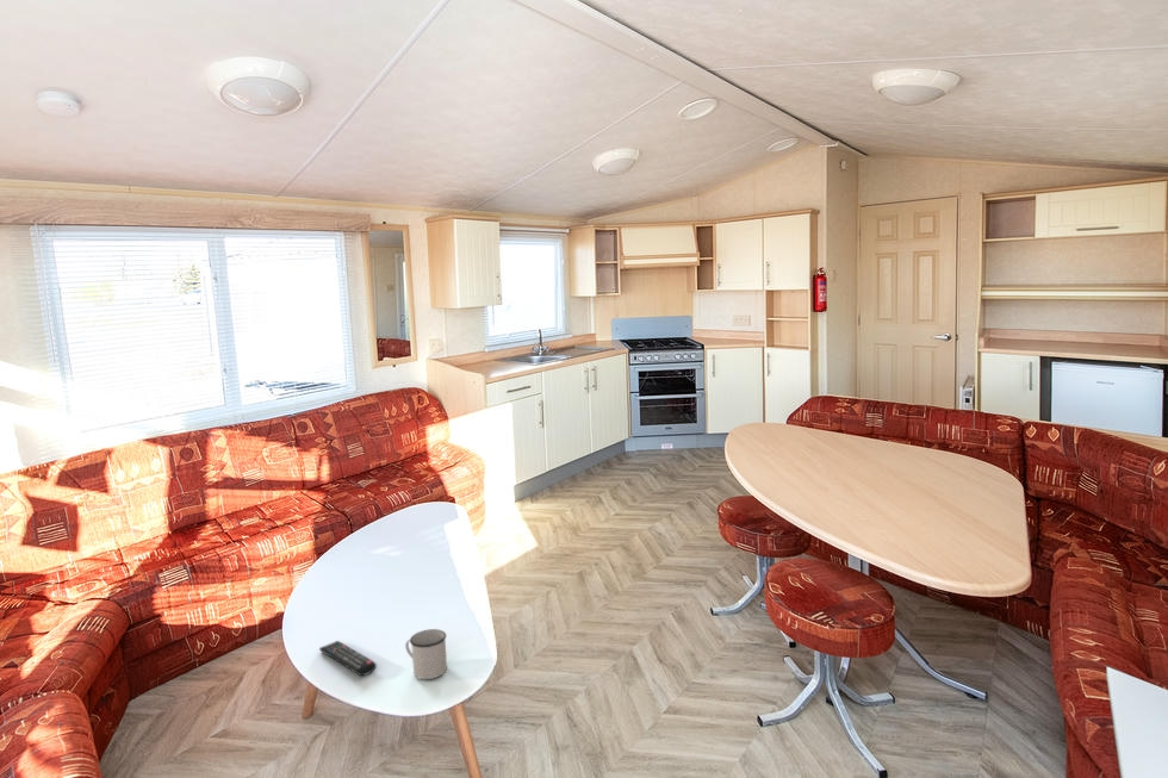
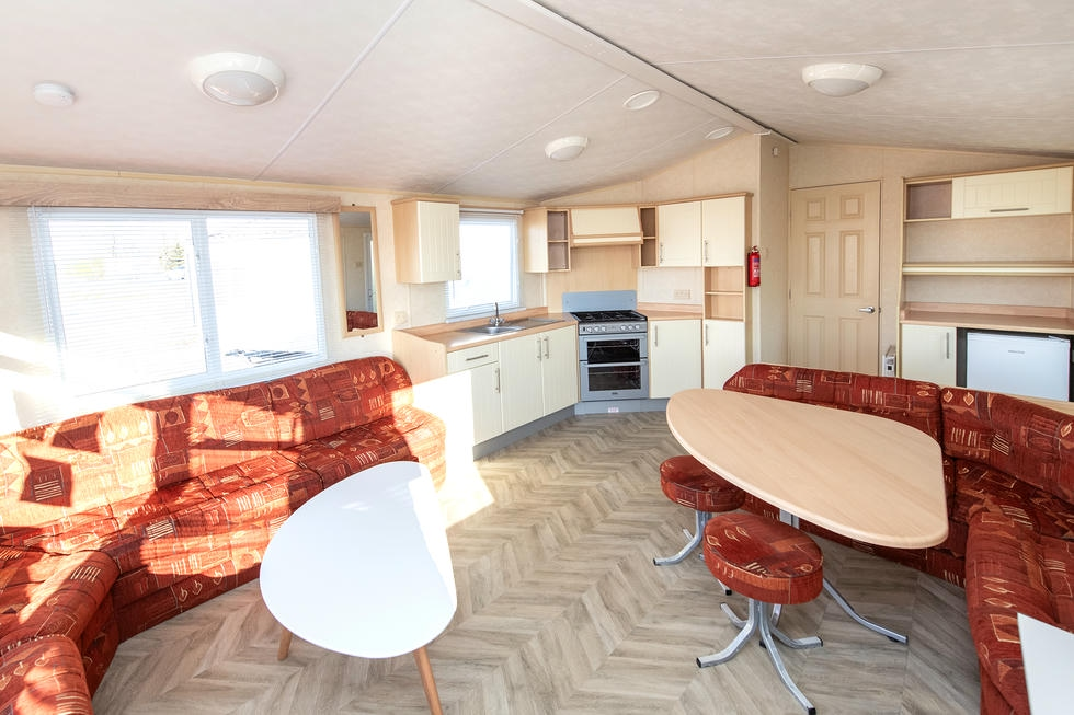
- remote control (347, 658)
- mug (424, 653)
